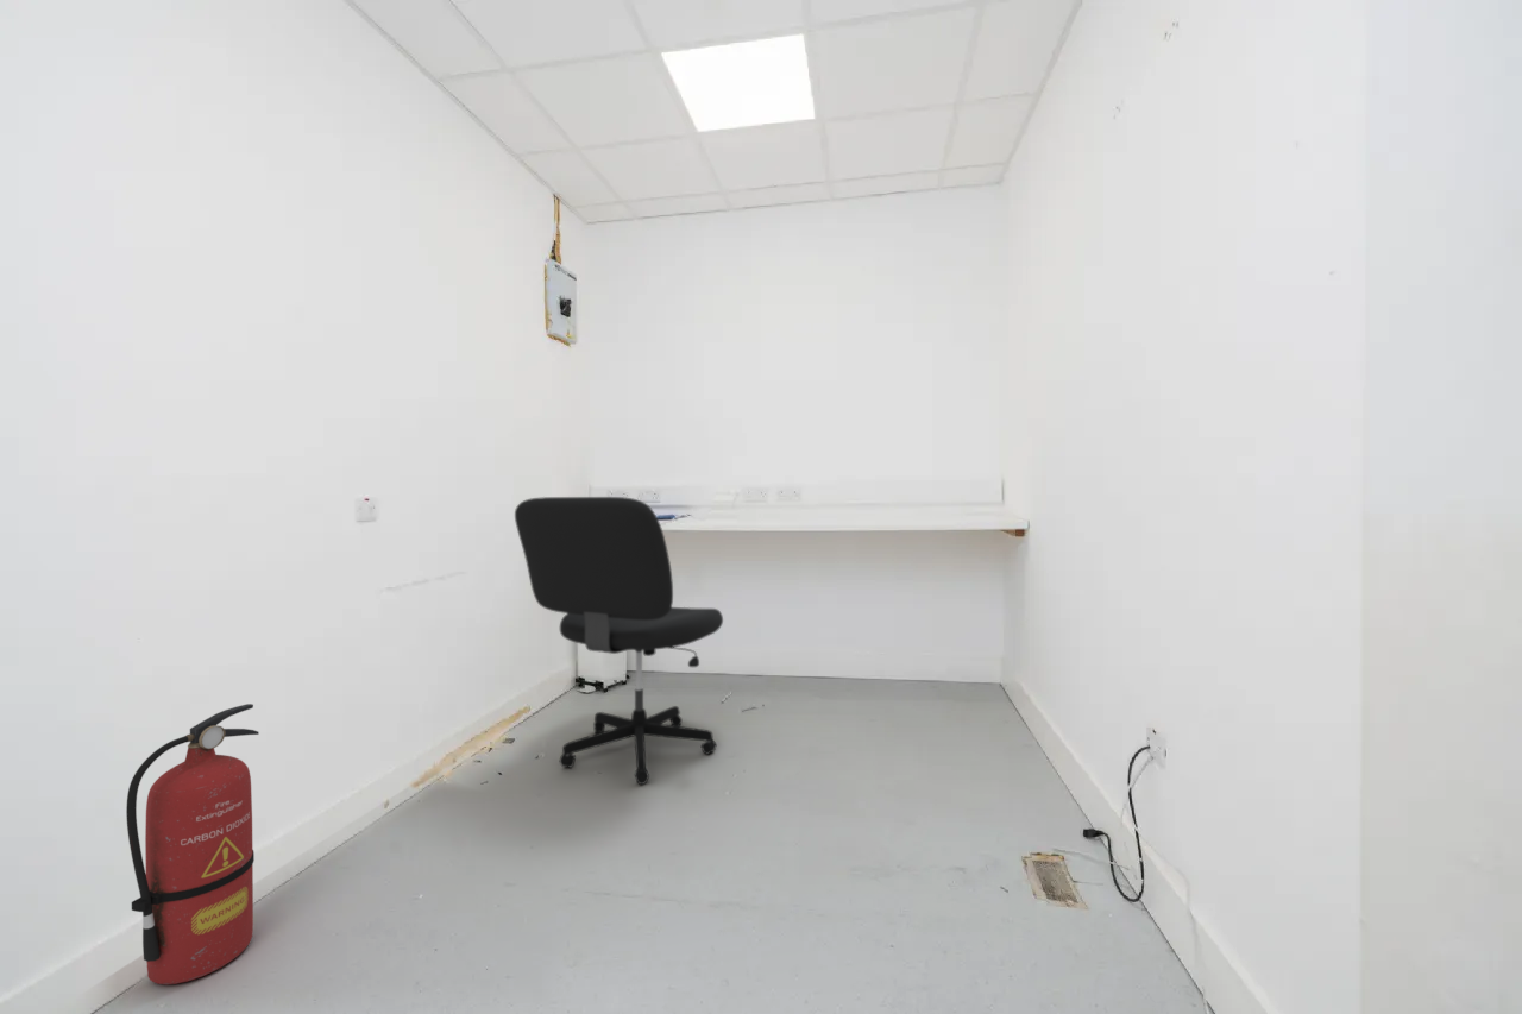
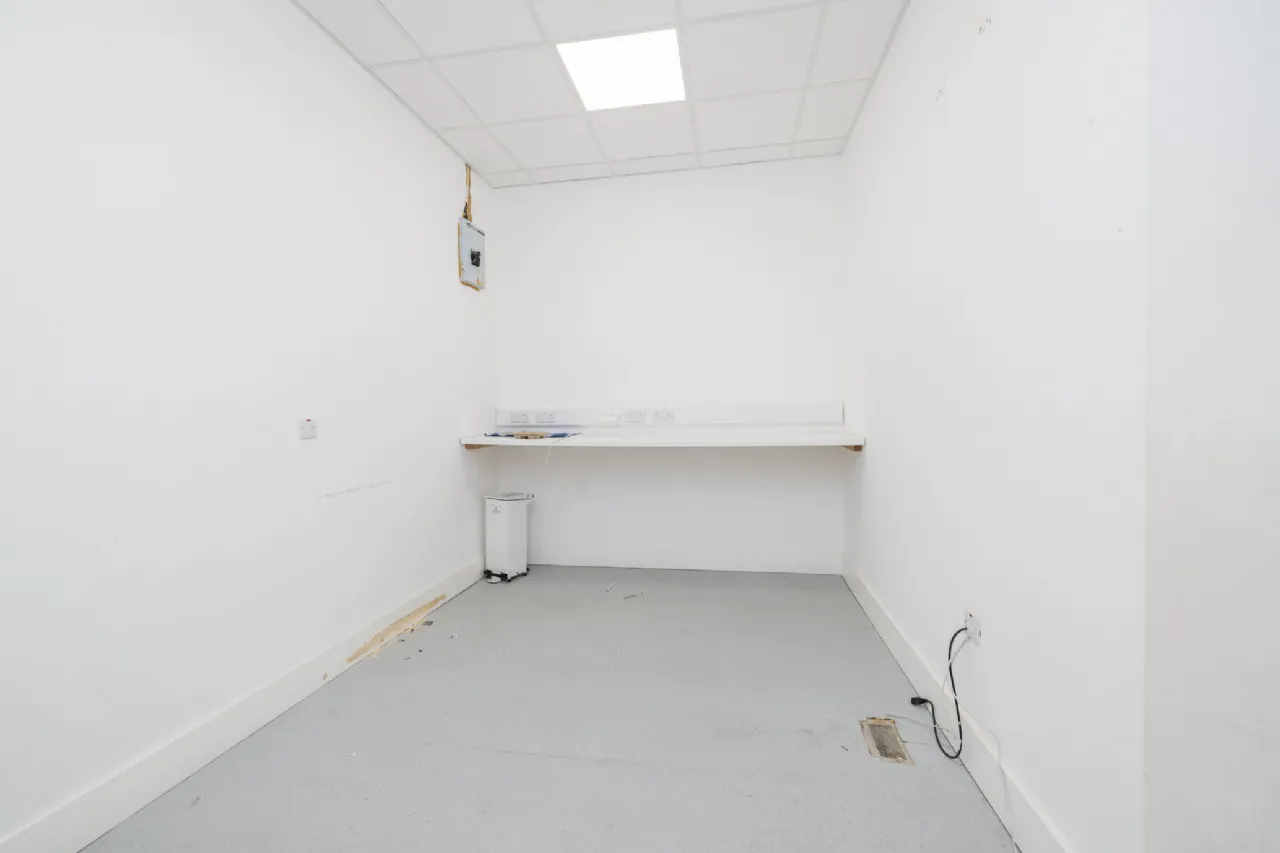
- office chair (637, 626)
- fire extinguisher (199, 839)
